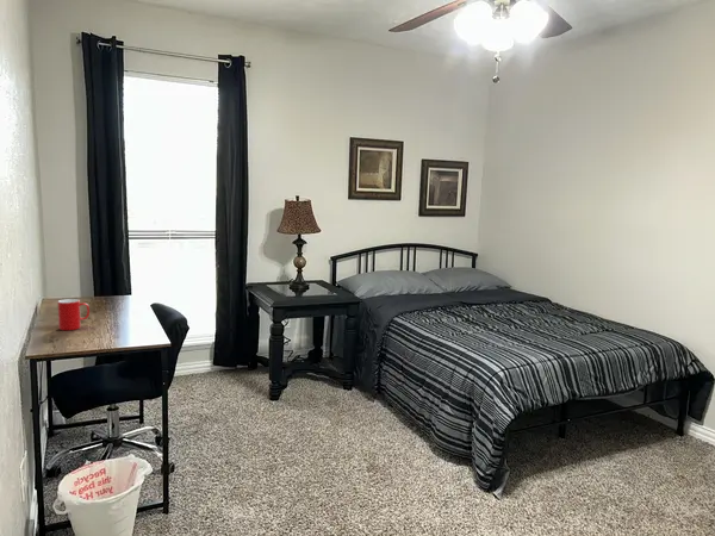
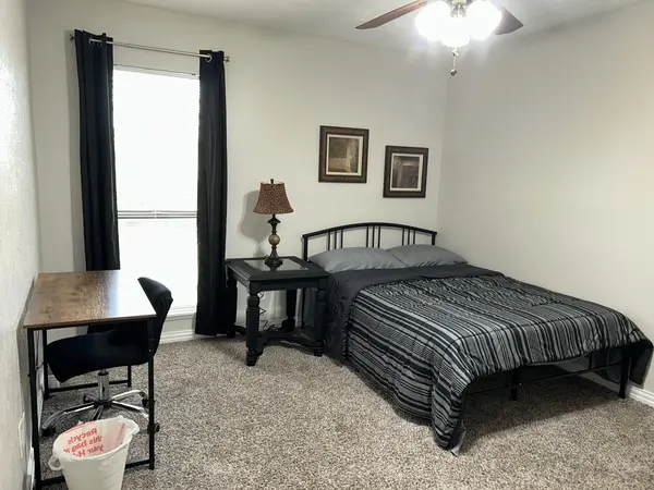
- cup (74, 313)
